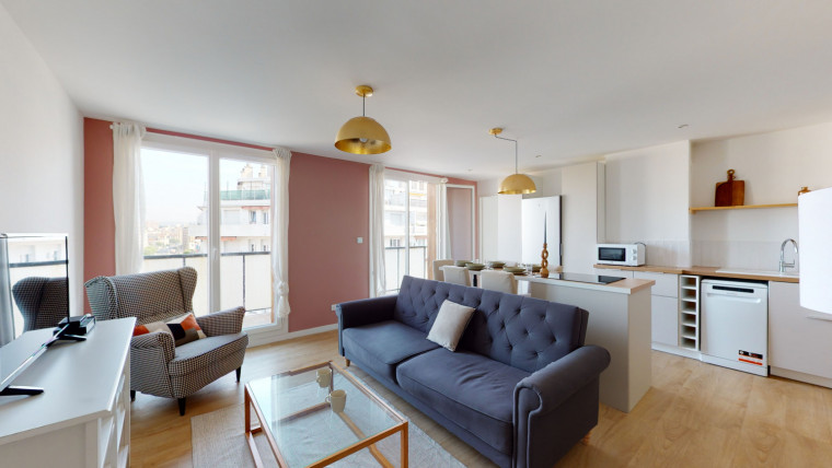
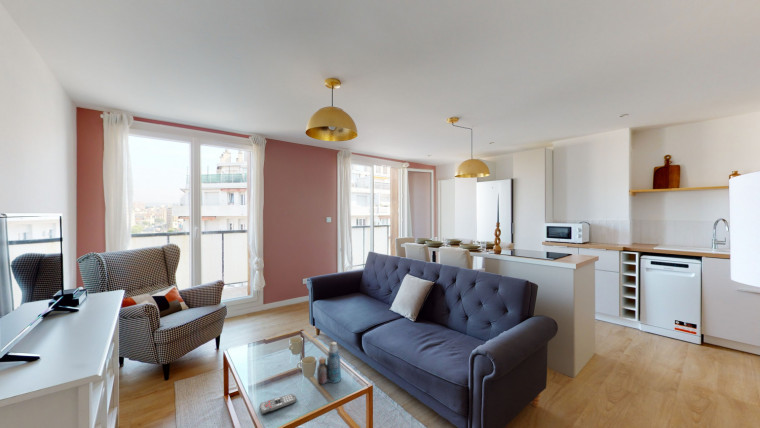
+ bottle (329, 361)
+ remote control (278, 403)
